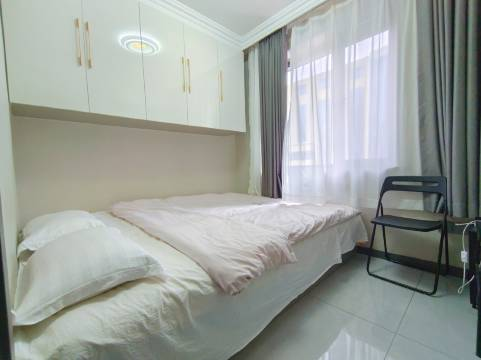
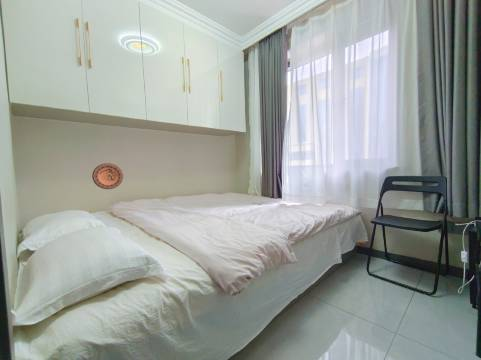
+ decorative plate (108, 176)
